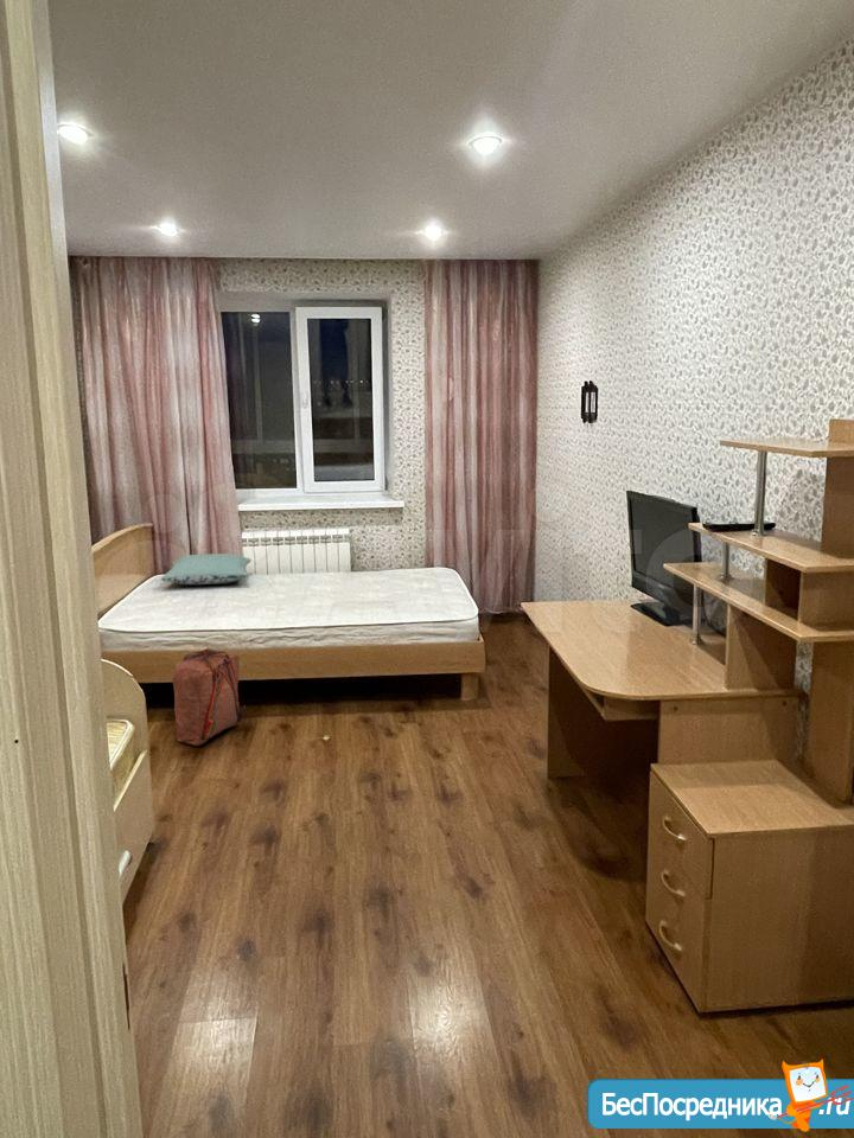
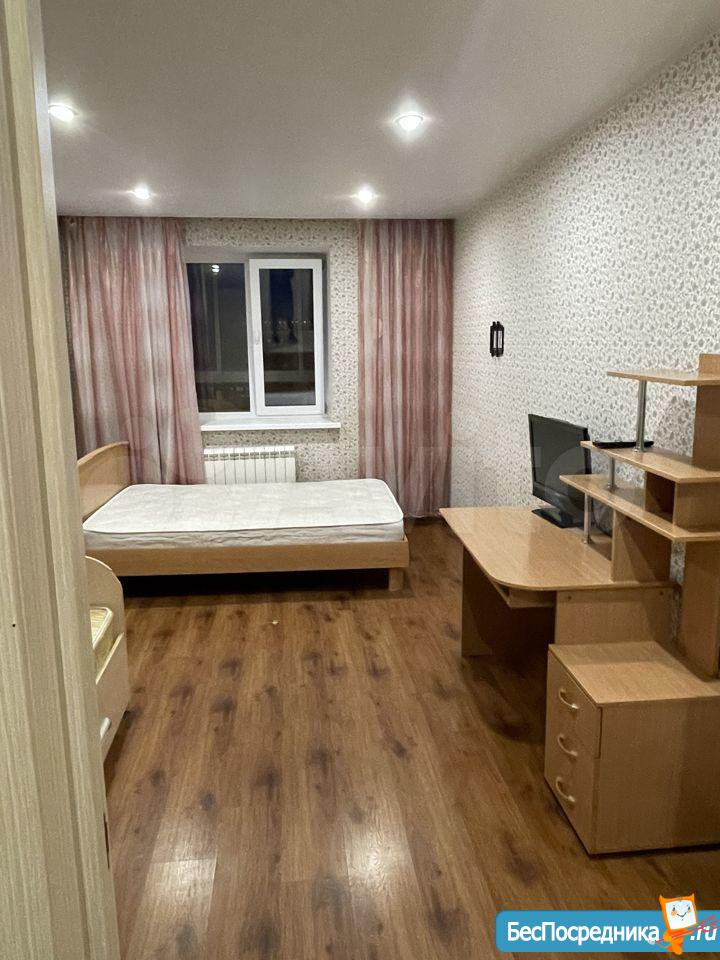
- backpack (210, 691)
- pillow (208, 568)
